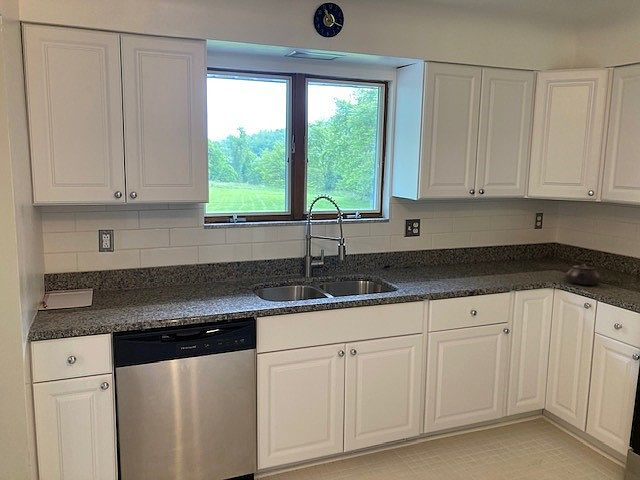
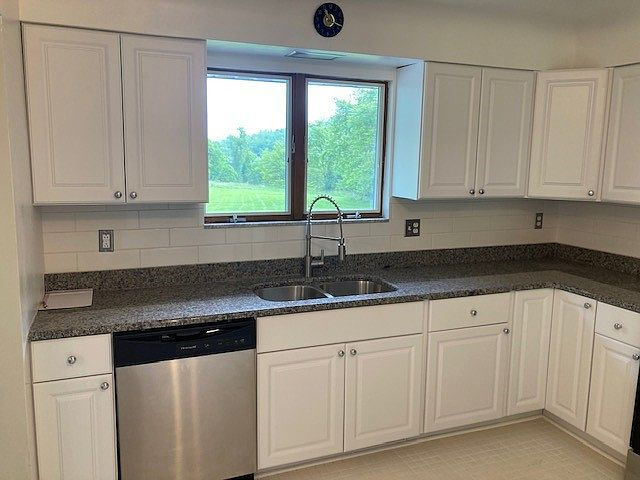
- teapot (584, 273)
